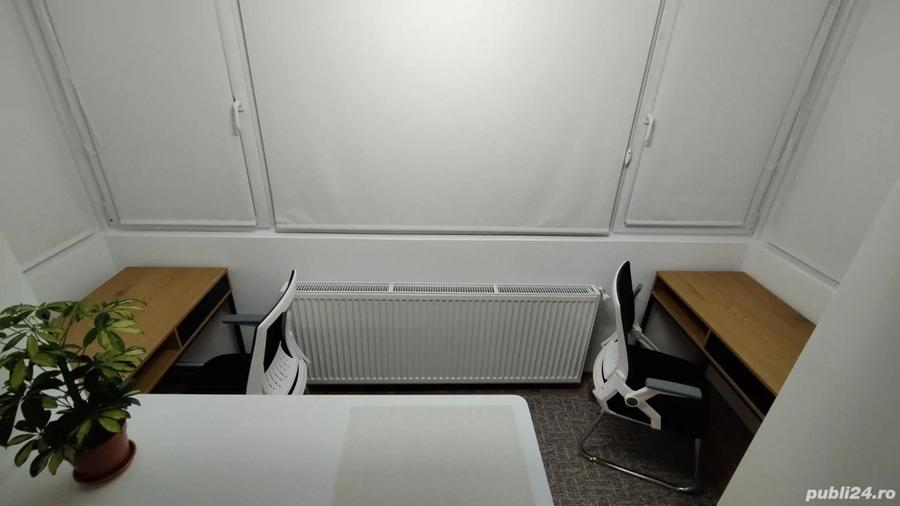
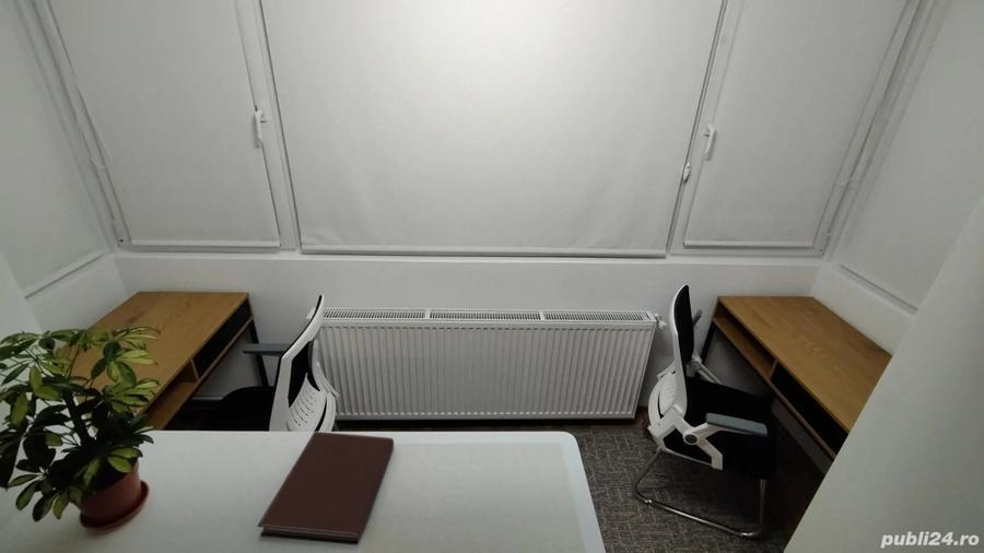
+ notebook (333, 481)
